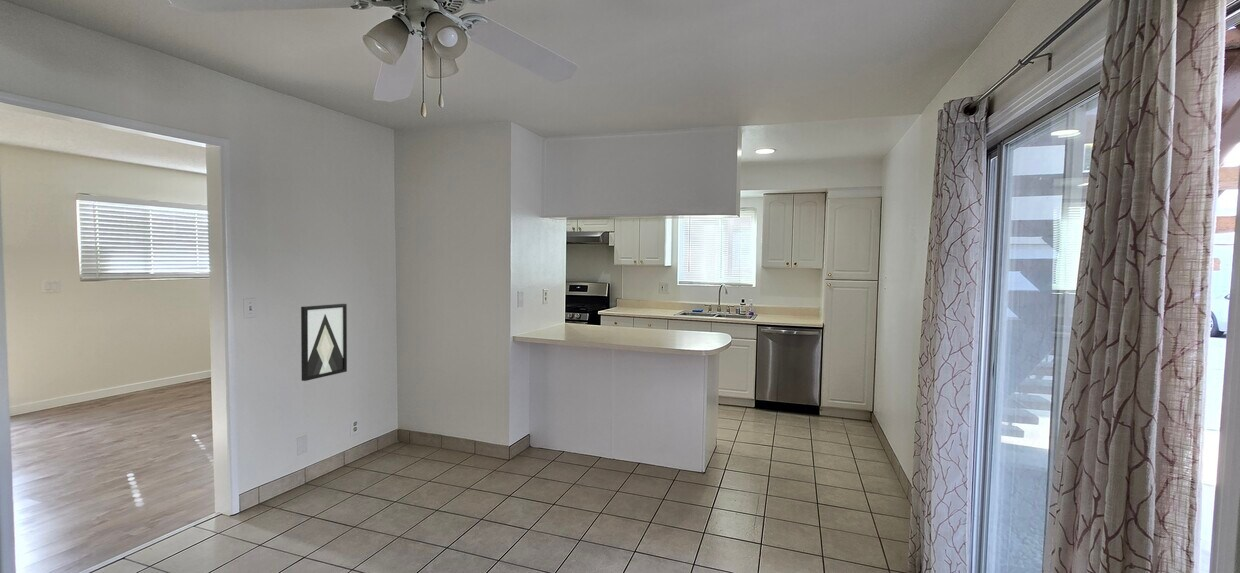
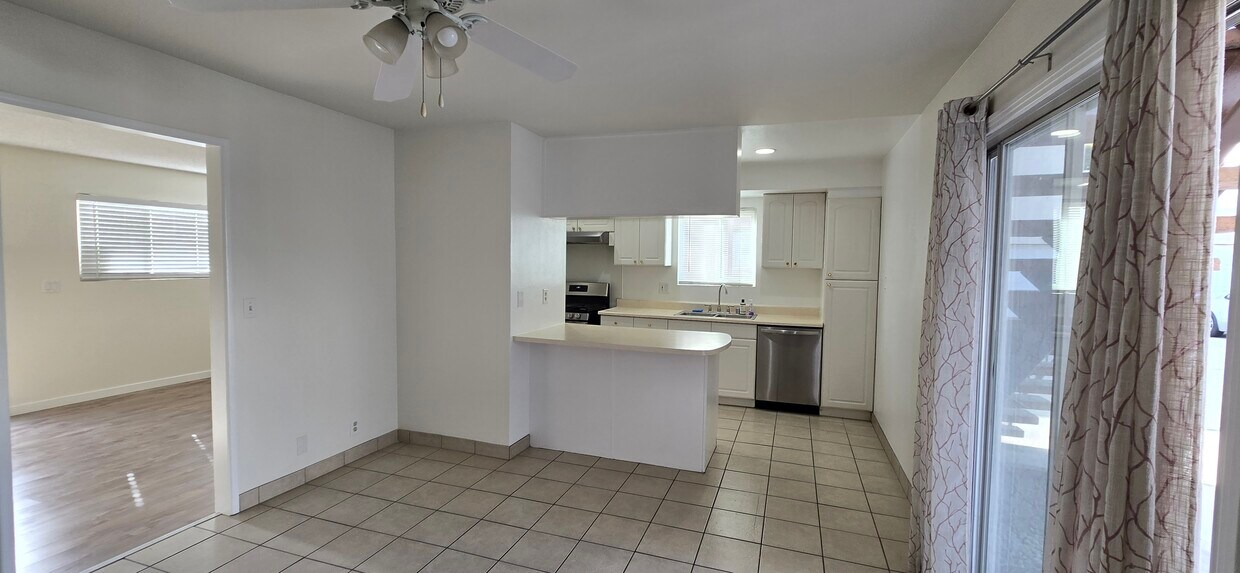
- wall art (325, 340)
